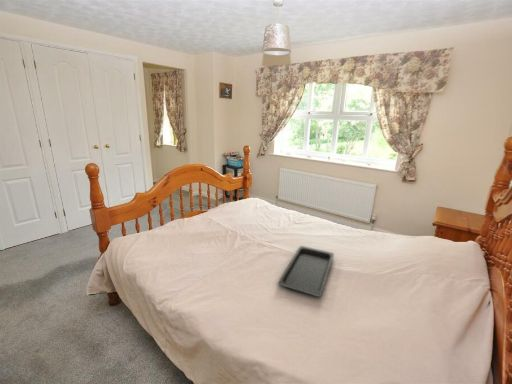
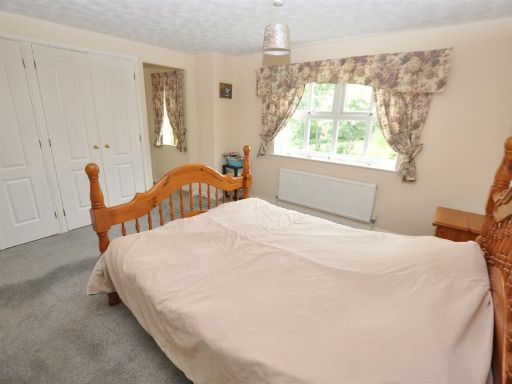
- serving tray (308, 268)
